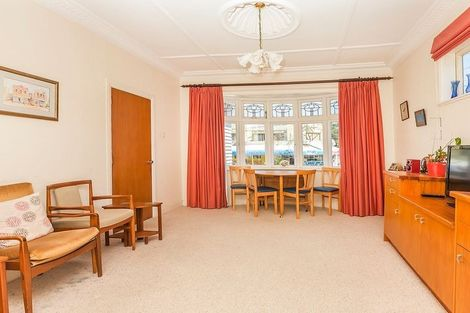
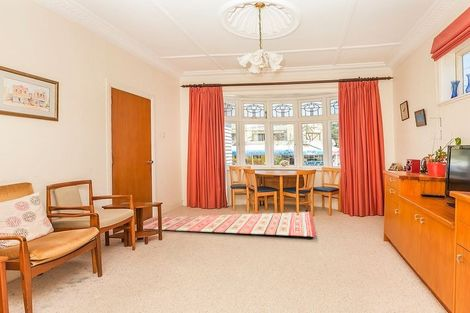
+ rug (232, 219)
